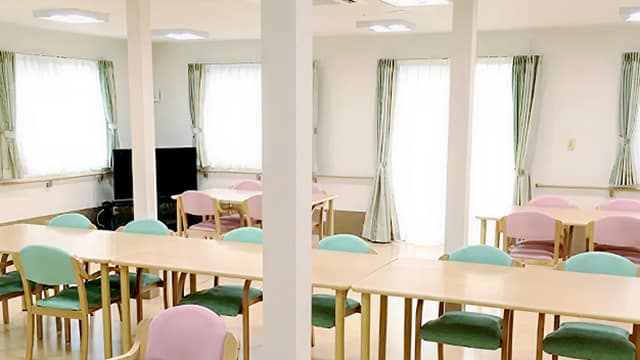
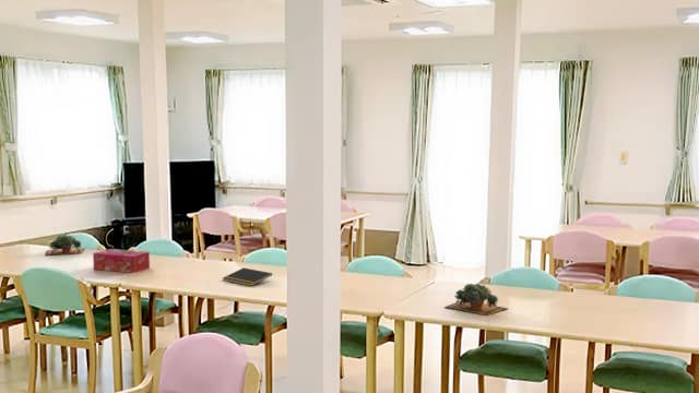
+ notepad (247, 276)
+ tissue box (121, 260)
+ succulent plant (64, 242)
+ succulent plant (475, 295)
